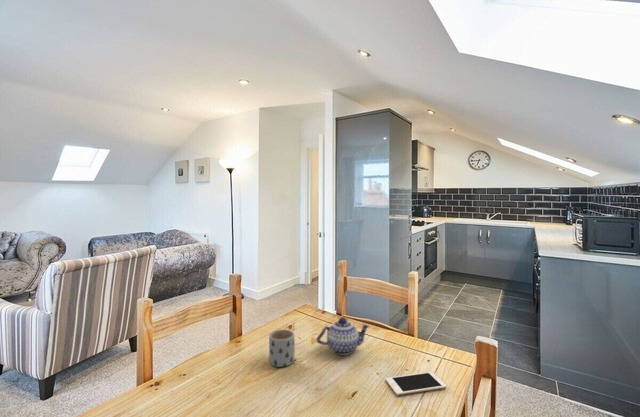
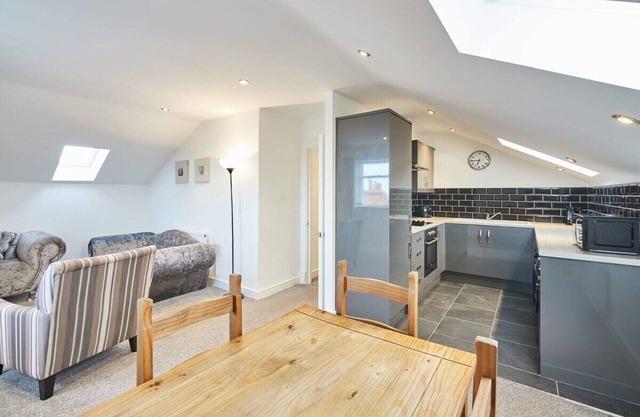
- teapot (343, 333)
- mug (281, 345)
- cell phone (415, 382)
